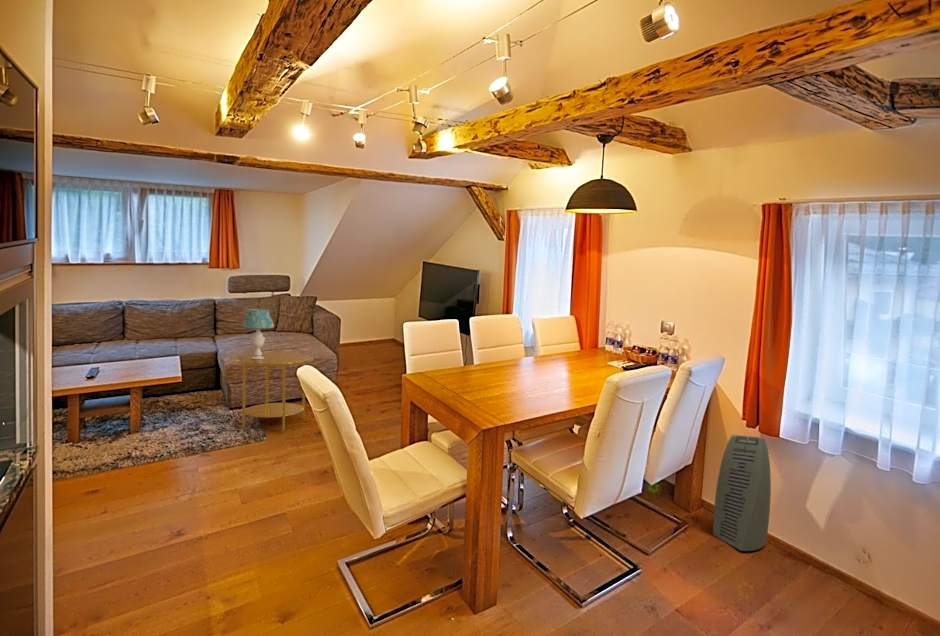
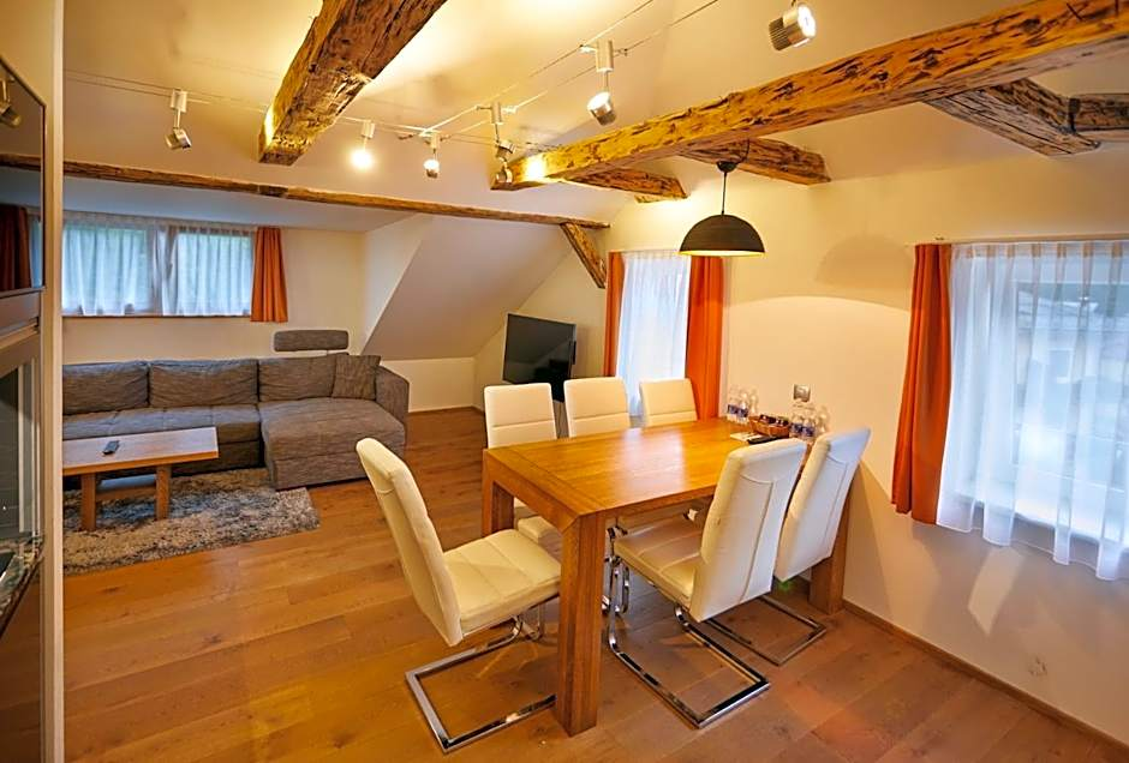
- air purifier (743, 487)
- table lamp (258, 333)
- side table (282, 390)
